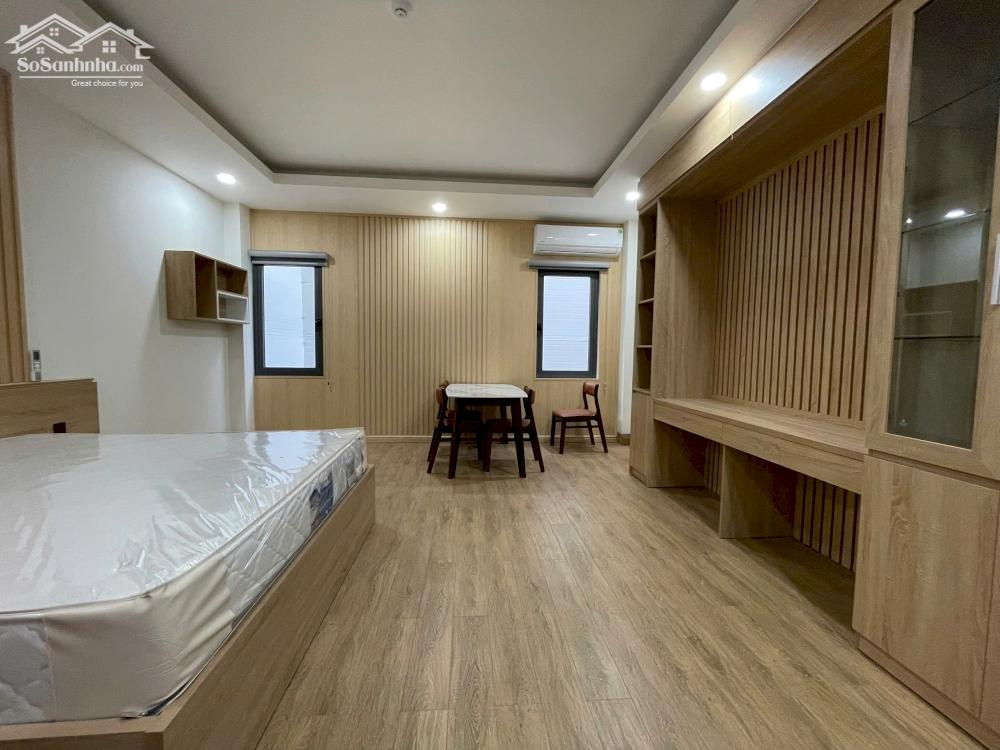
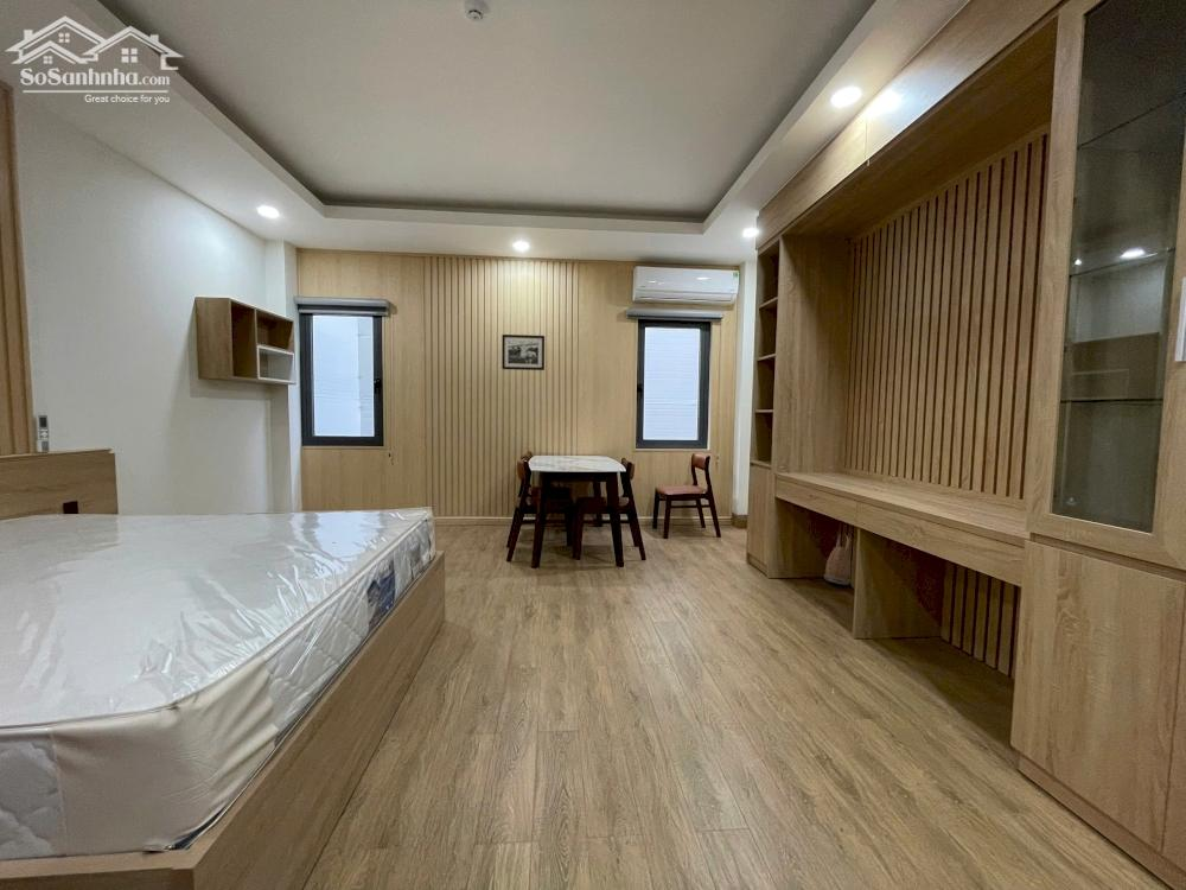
+ basket (839, 558)
+ picture frame (523, 352)
